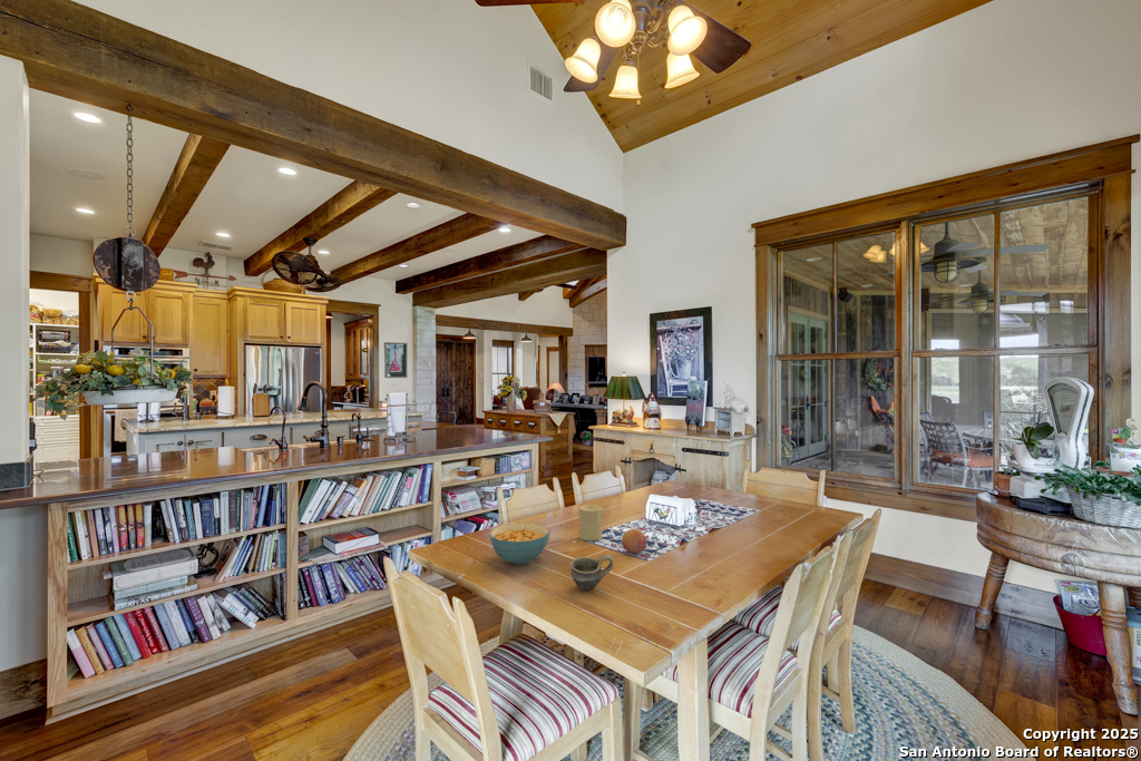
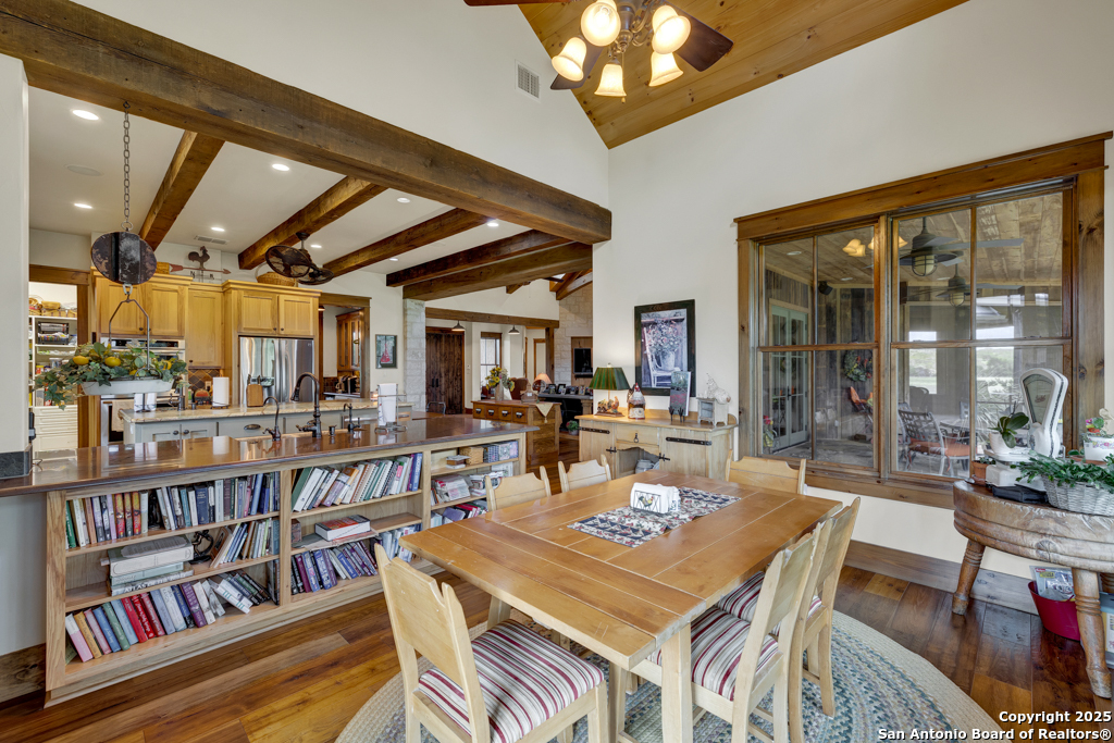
- fruit (634, 540)
- cereal bowl (519, 546)
- cup (589, 572)
- candle (591, 521)
